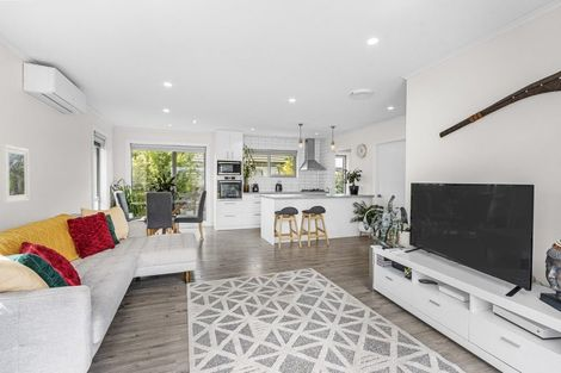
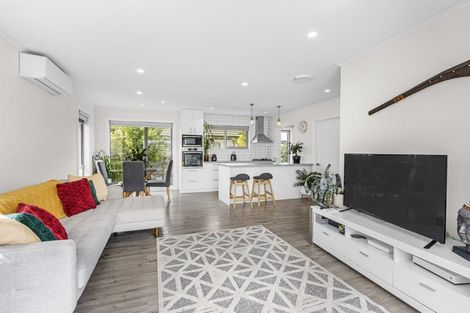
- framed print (16, 174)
